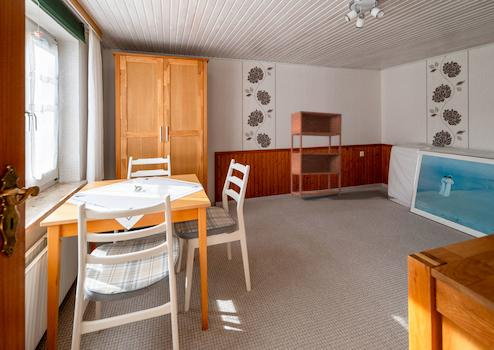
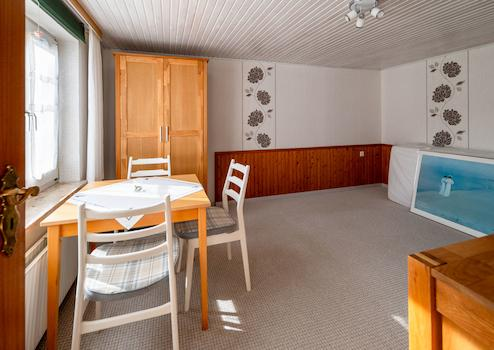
- bookshelf (316, 155)
